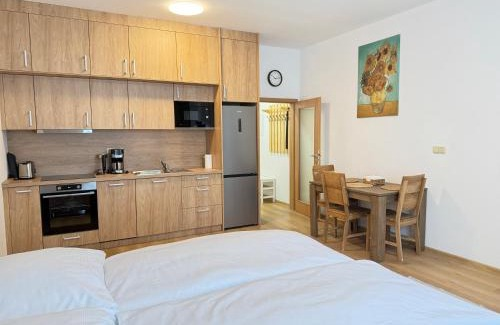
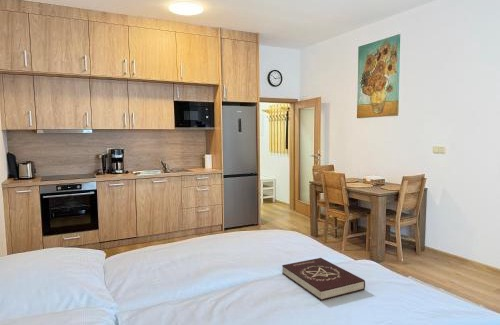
+ book (321, 276)
